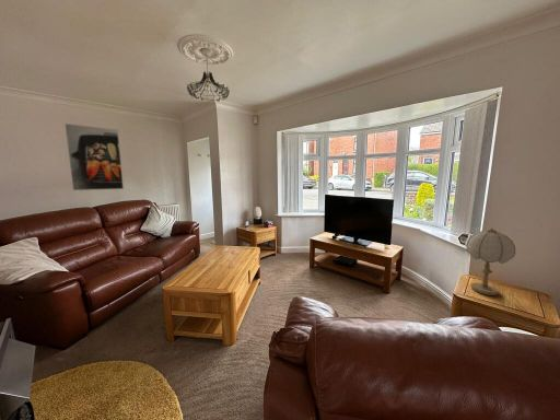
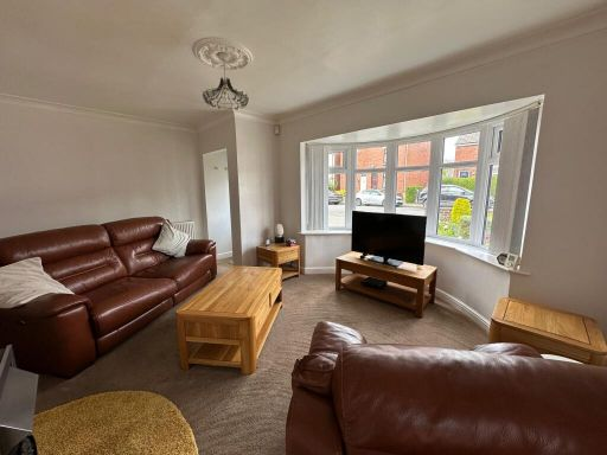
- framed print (96, 159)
- table lamp (488, 259)
